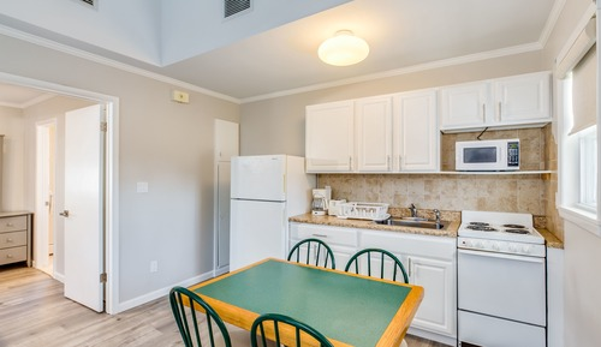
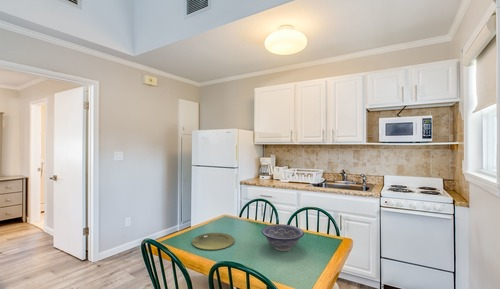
+ plate (213, 240)
+ decorative bowl (282, 239)
